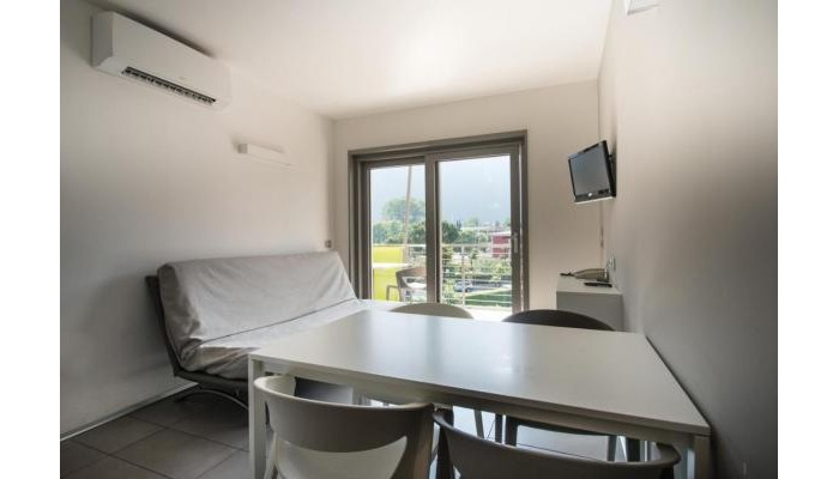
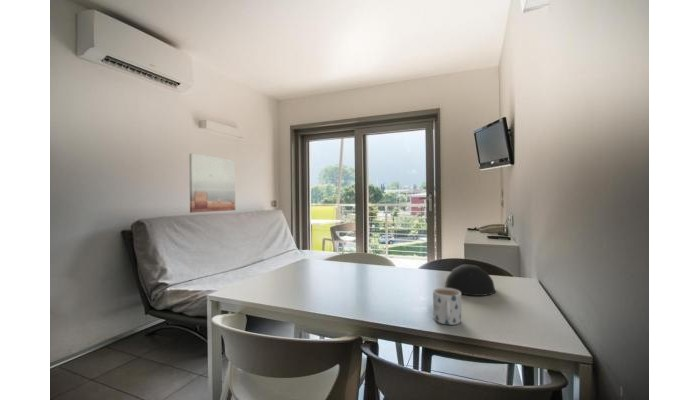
+ mug (447, 307)
+ bowl (469, 276)
+ wall art (214, 184)
